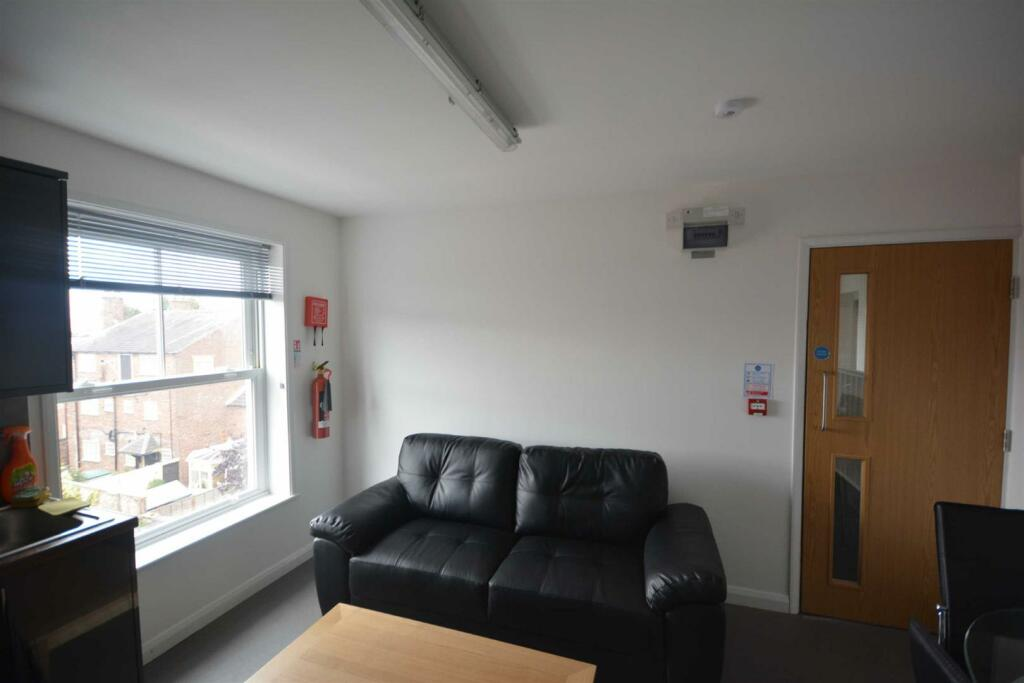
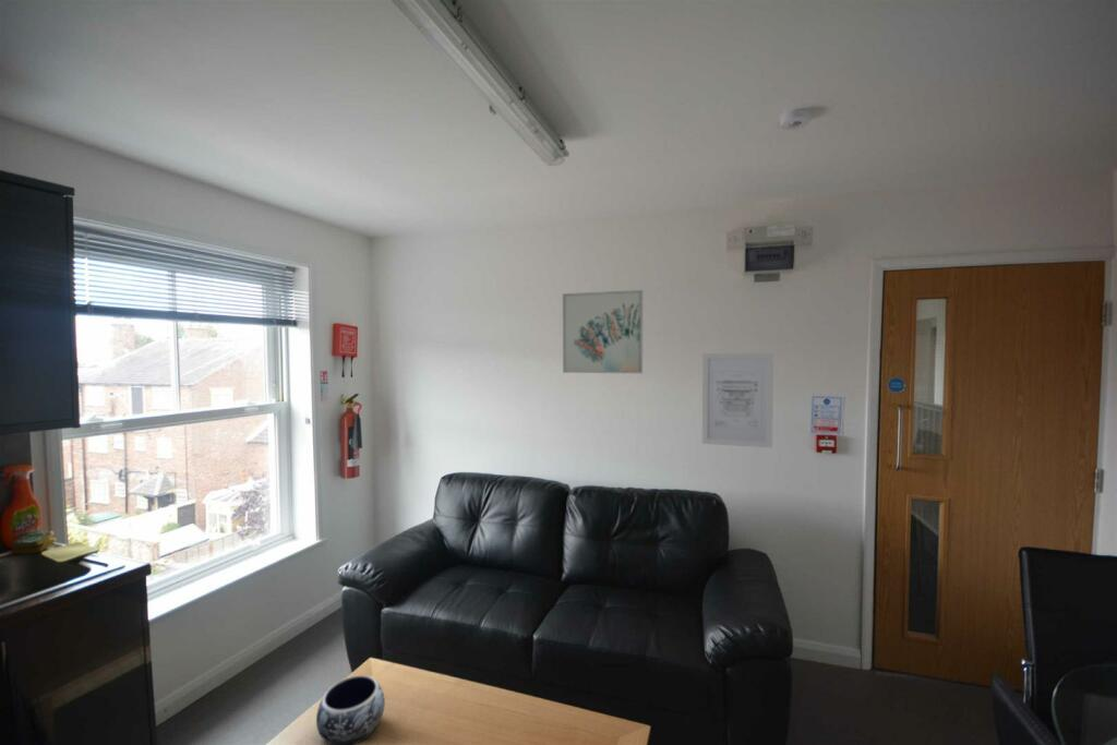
+ wall art (736, 399)
+ wall art (601, 333)
+ decorative bowl (351, 709)
